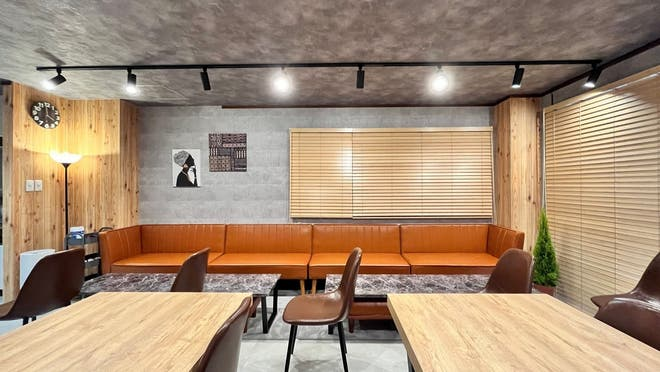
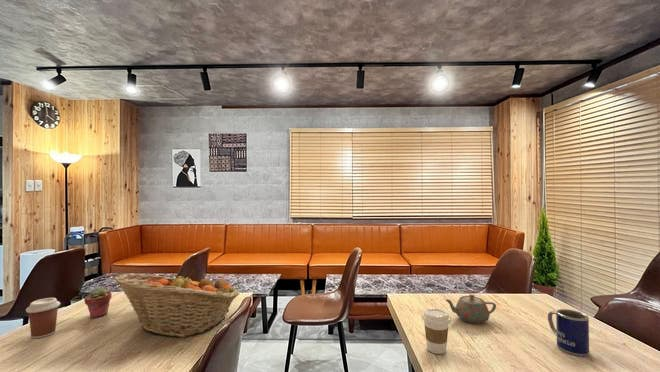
+ potted succulent (98, 300)
+ coffee cup (436, 330)
+ coffee cup (43, 317)
+ teapot (470, 307)
+ fruit basket (179, 294)
+ mug (566, 328)
